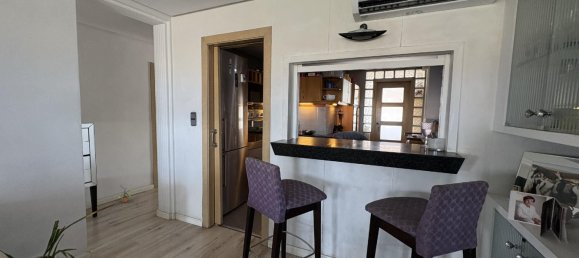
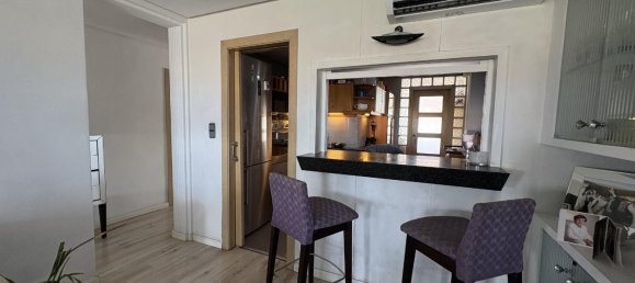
- potted plant (124, 193)
